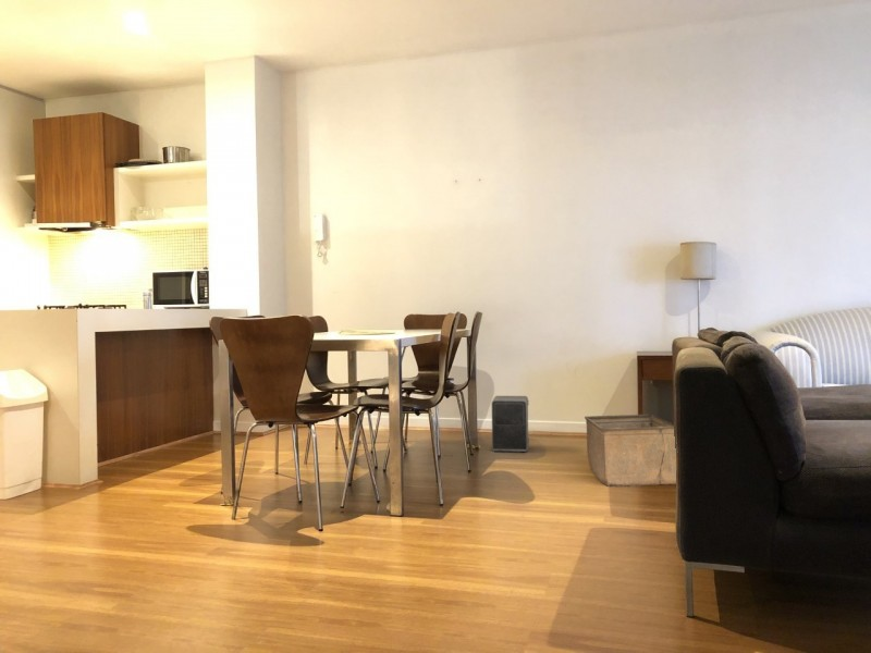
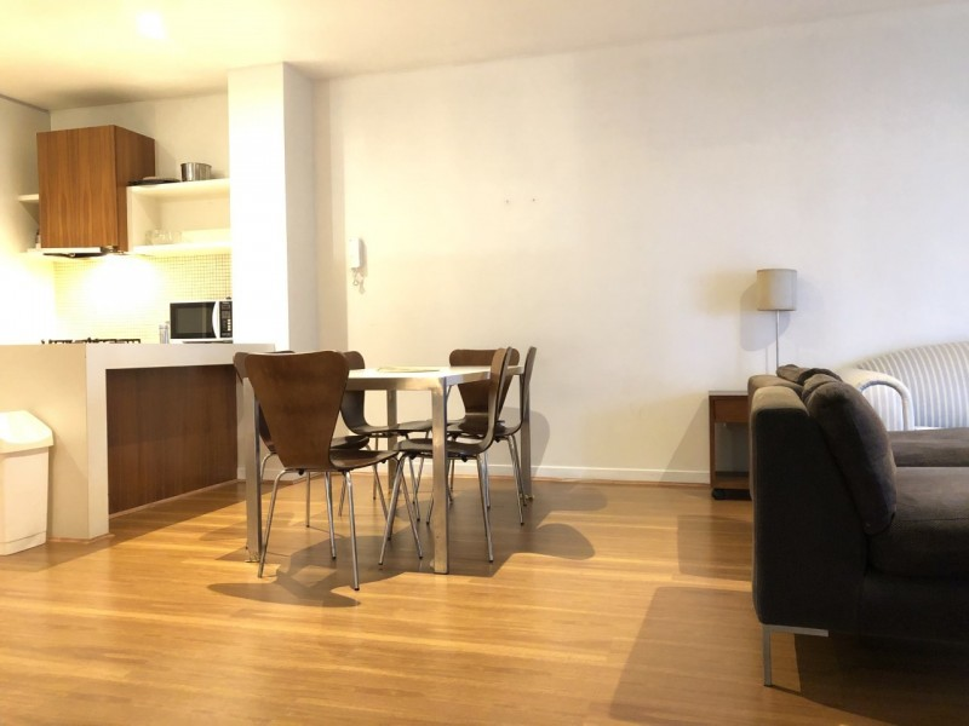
- storage bin (630, 448)
- speaker (511, 423)
